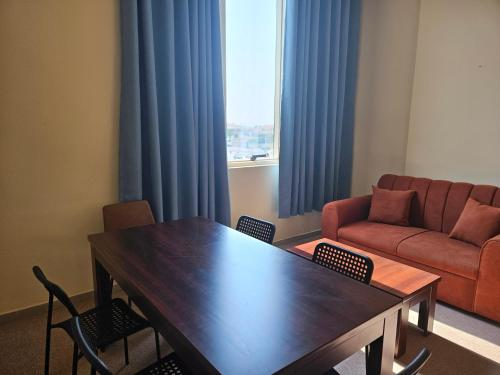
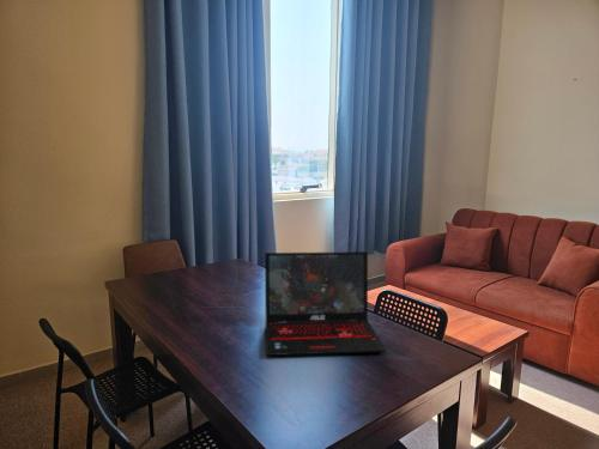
+ laptop (321, 299)
